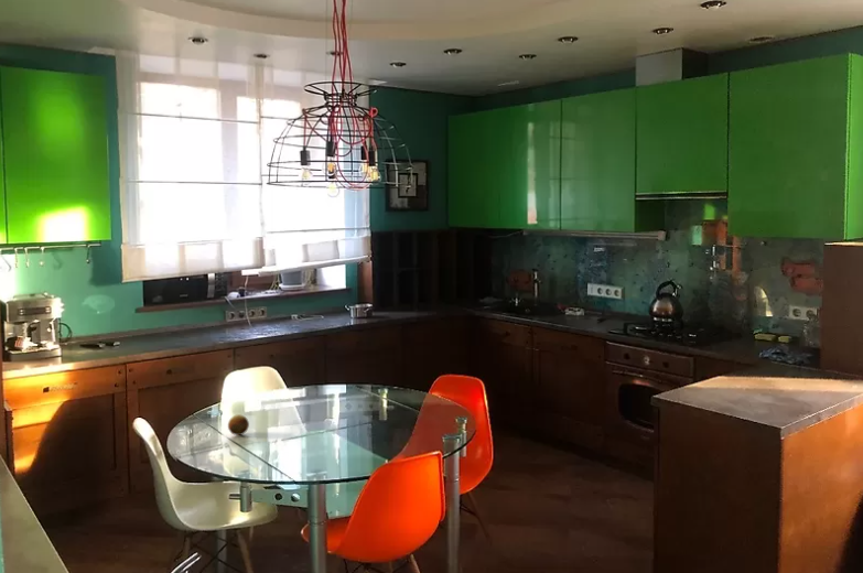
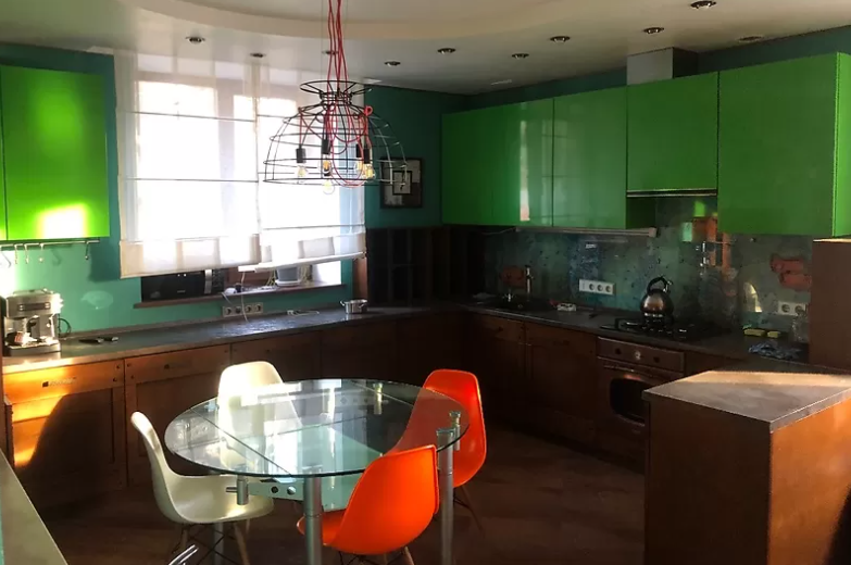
- fruit (238, 424)
